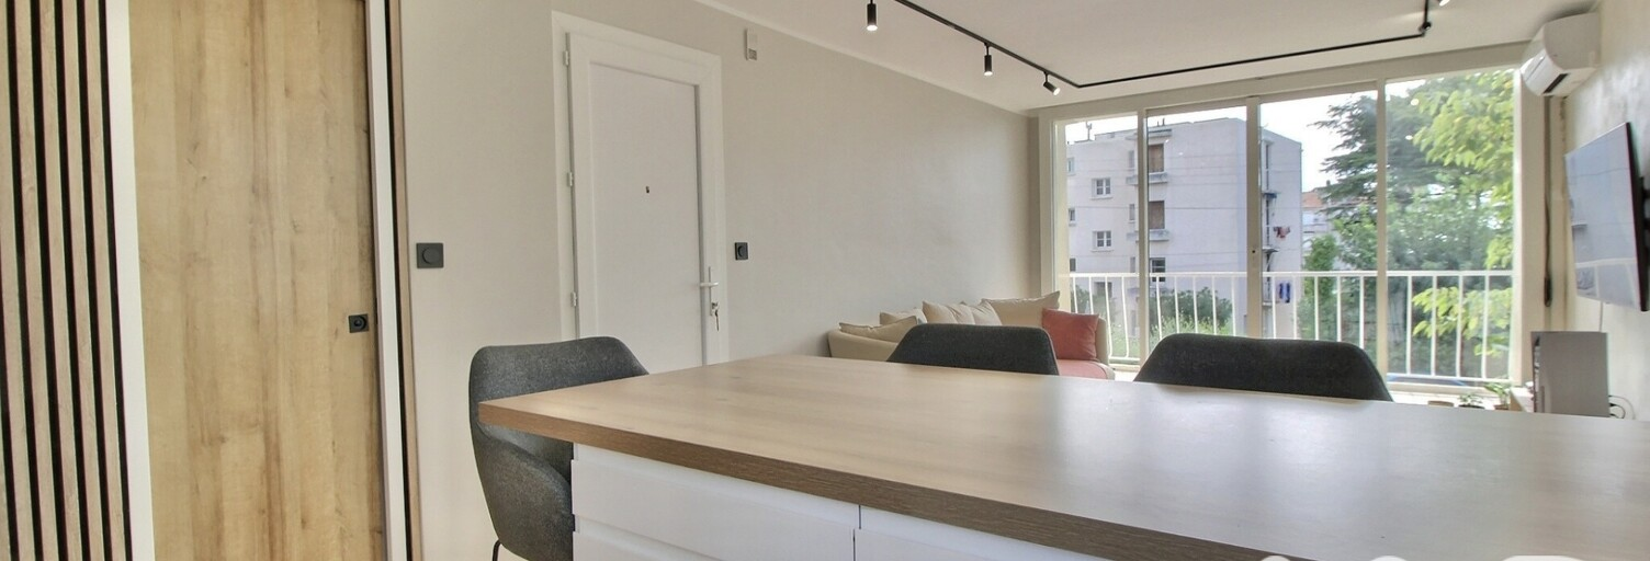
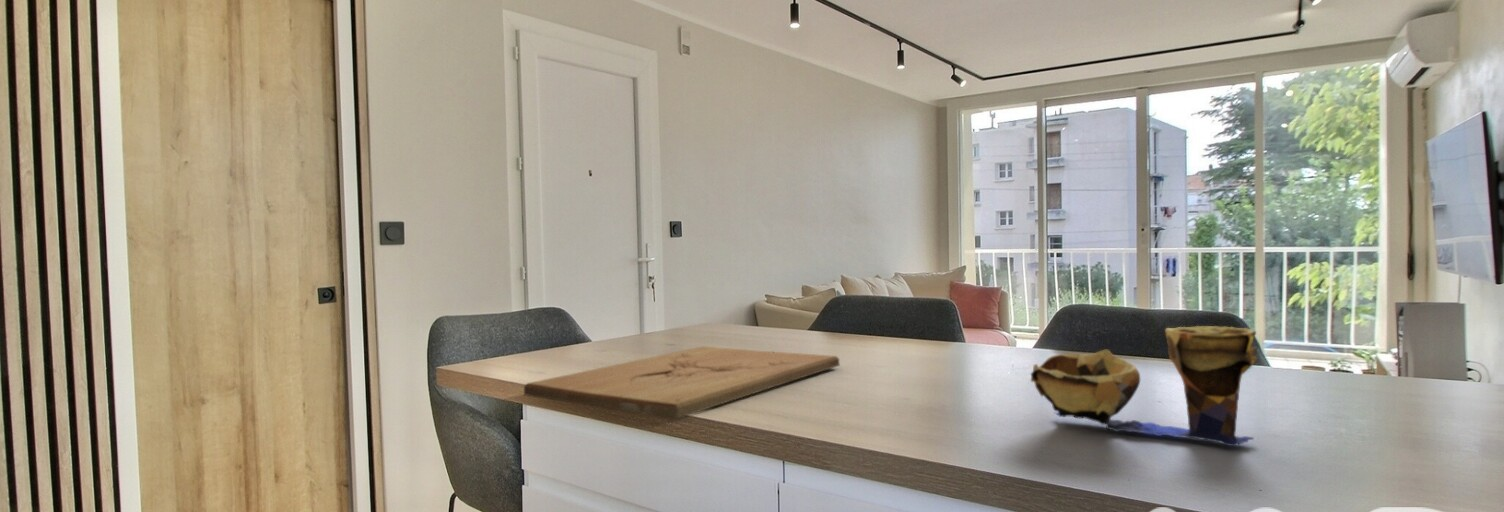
+ decorative bowl (1137, 379)
+ cutting board (693, 373)
